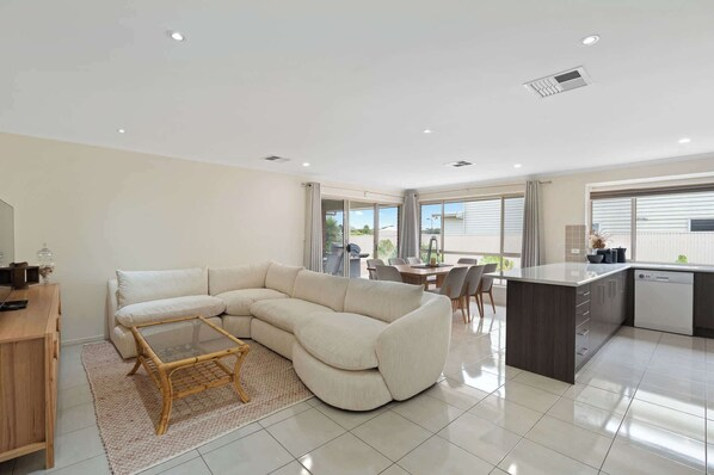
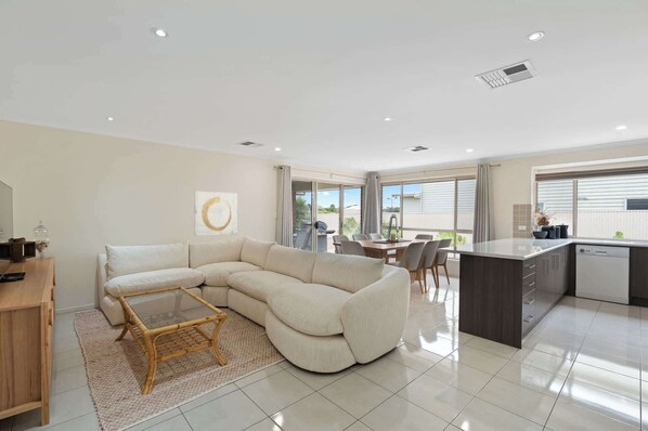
+ wall art (216, 213)
